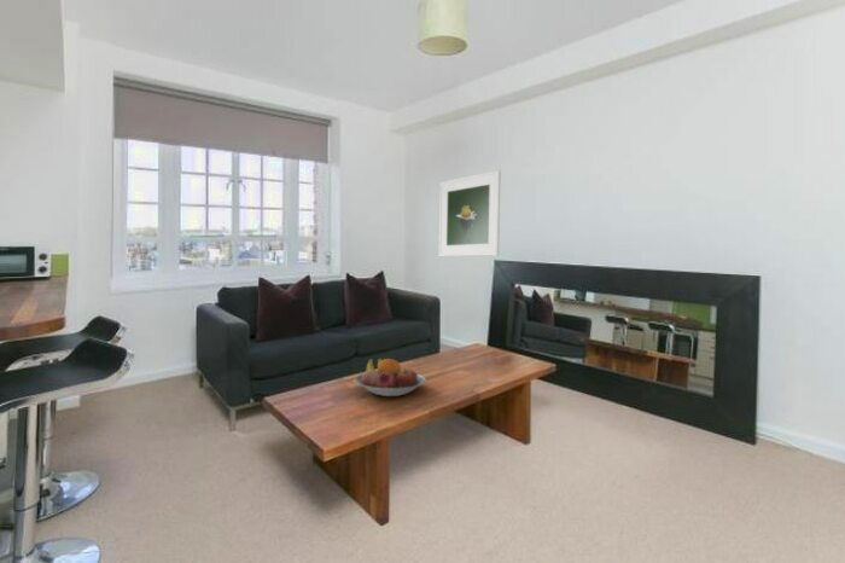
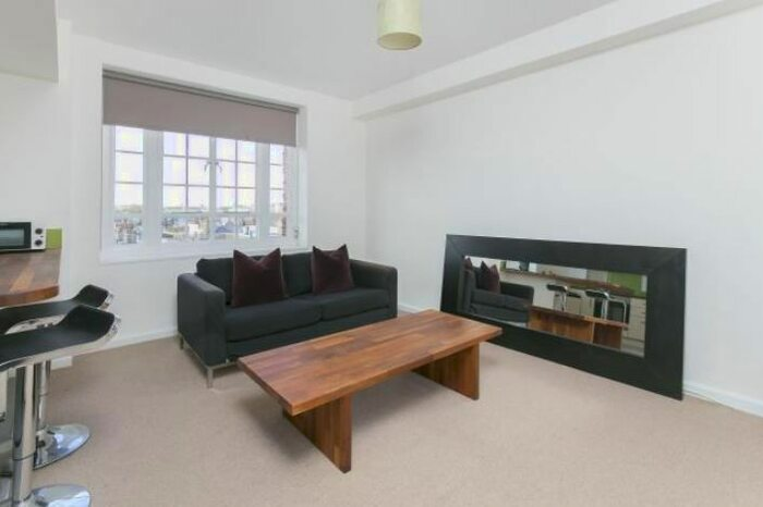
- fruit bowl (390, 376)
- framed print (467, 216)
